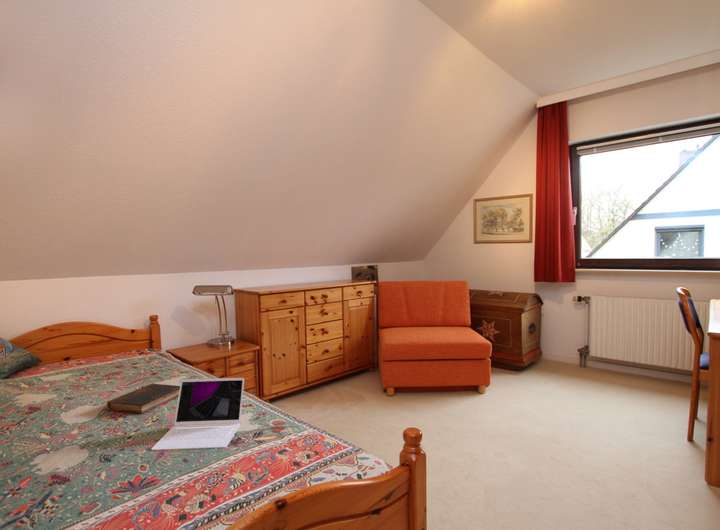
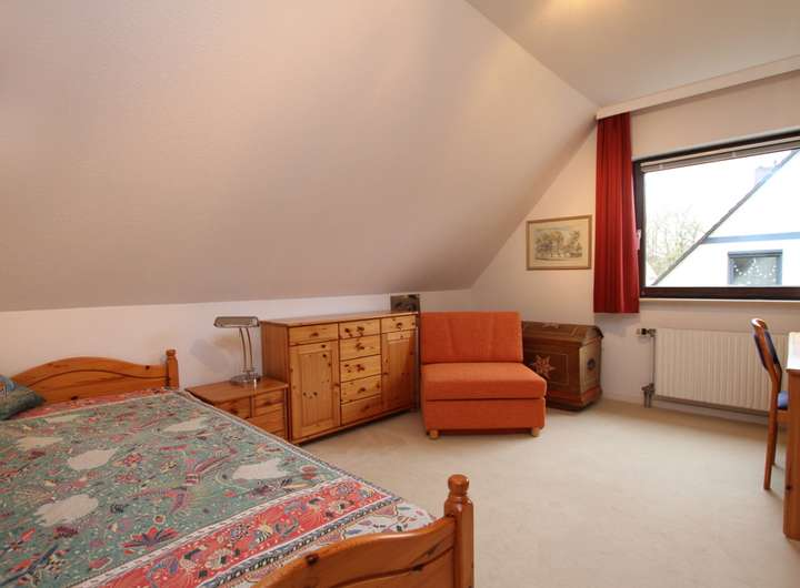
- laptop (201, 408)
- book (147, 397)
